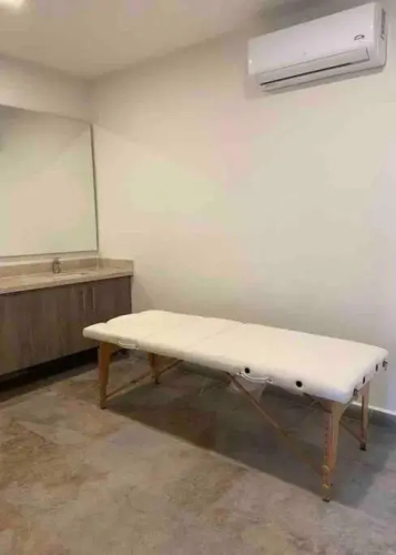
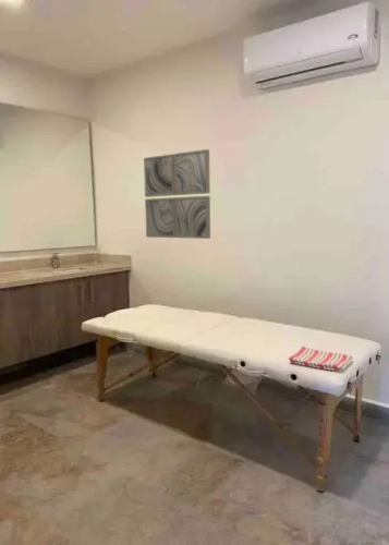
+ dish towel (320, 358)
+ wall art (175, 197)
